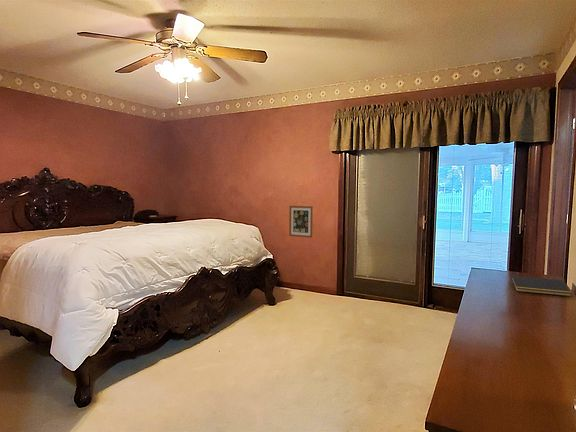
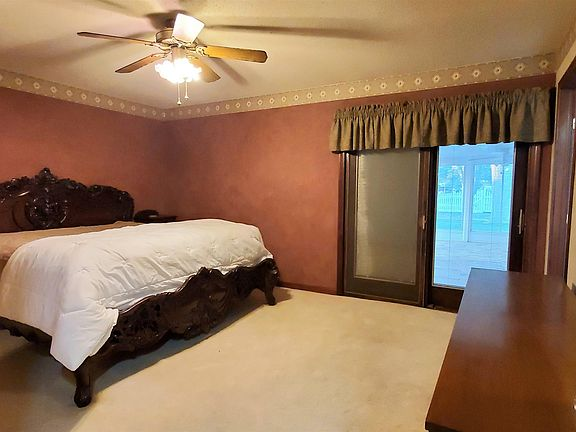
- notepad (539, 285)
- wall art (300, 221)
